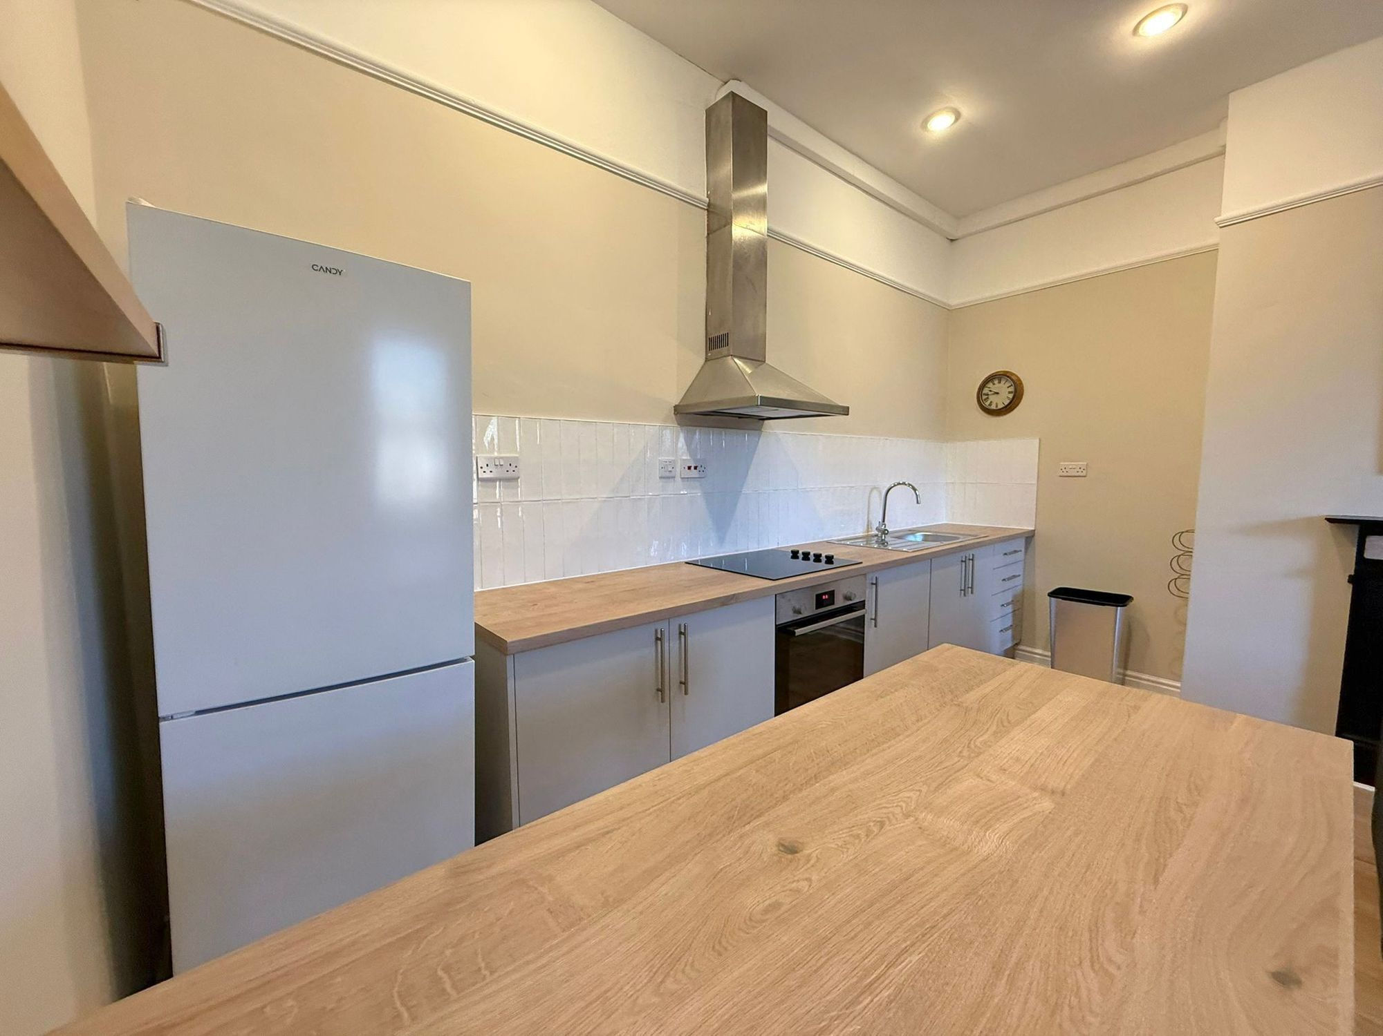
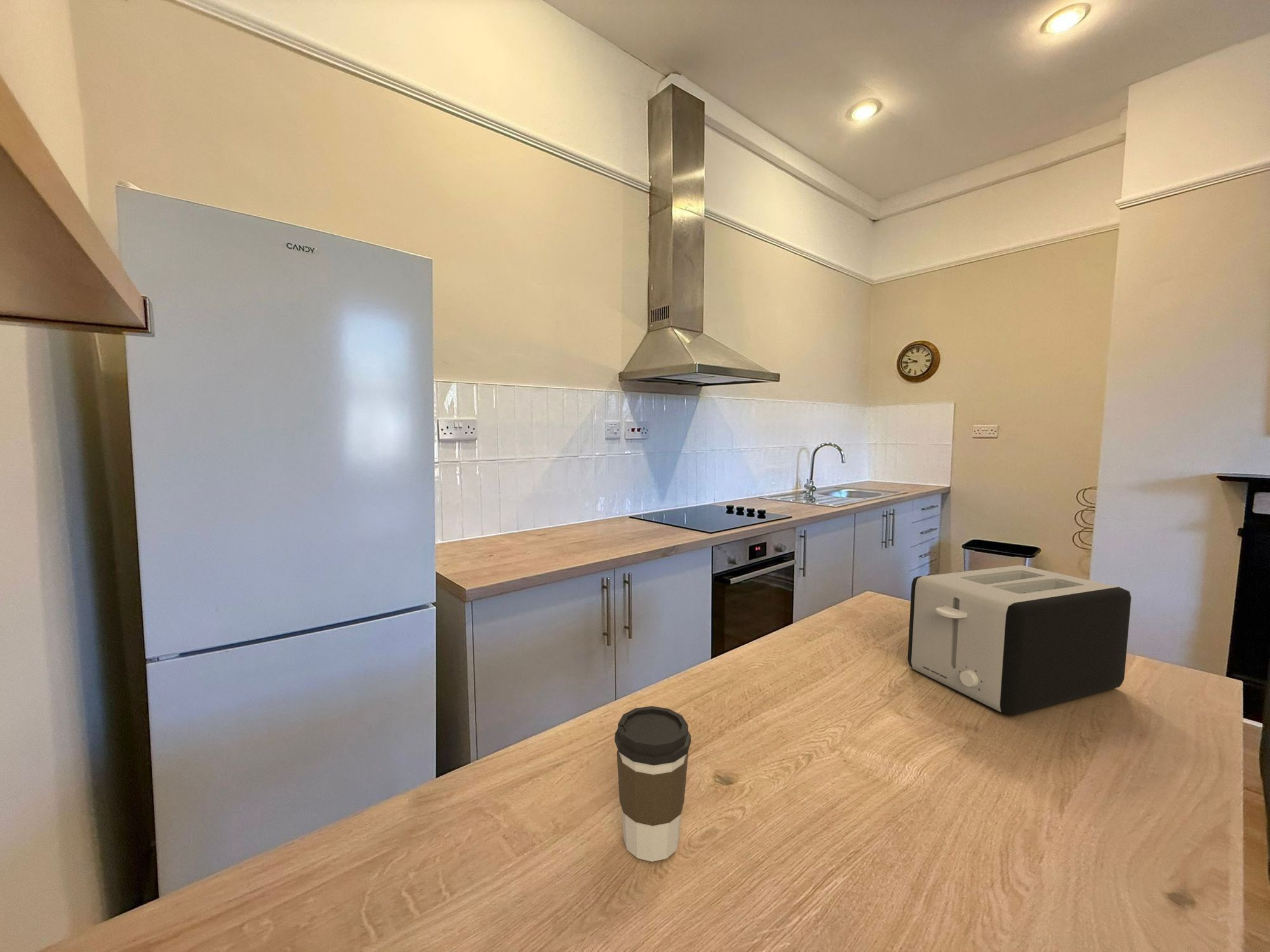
+ coffee cup (652, 782)
+ toaster (1014, 630)
